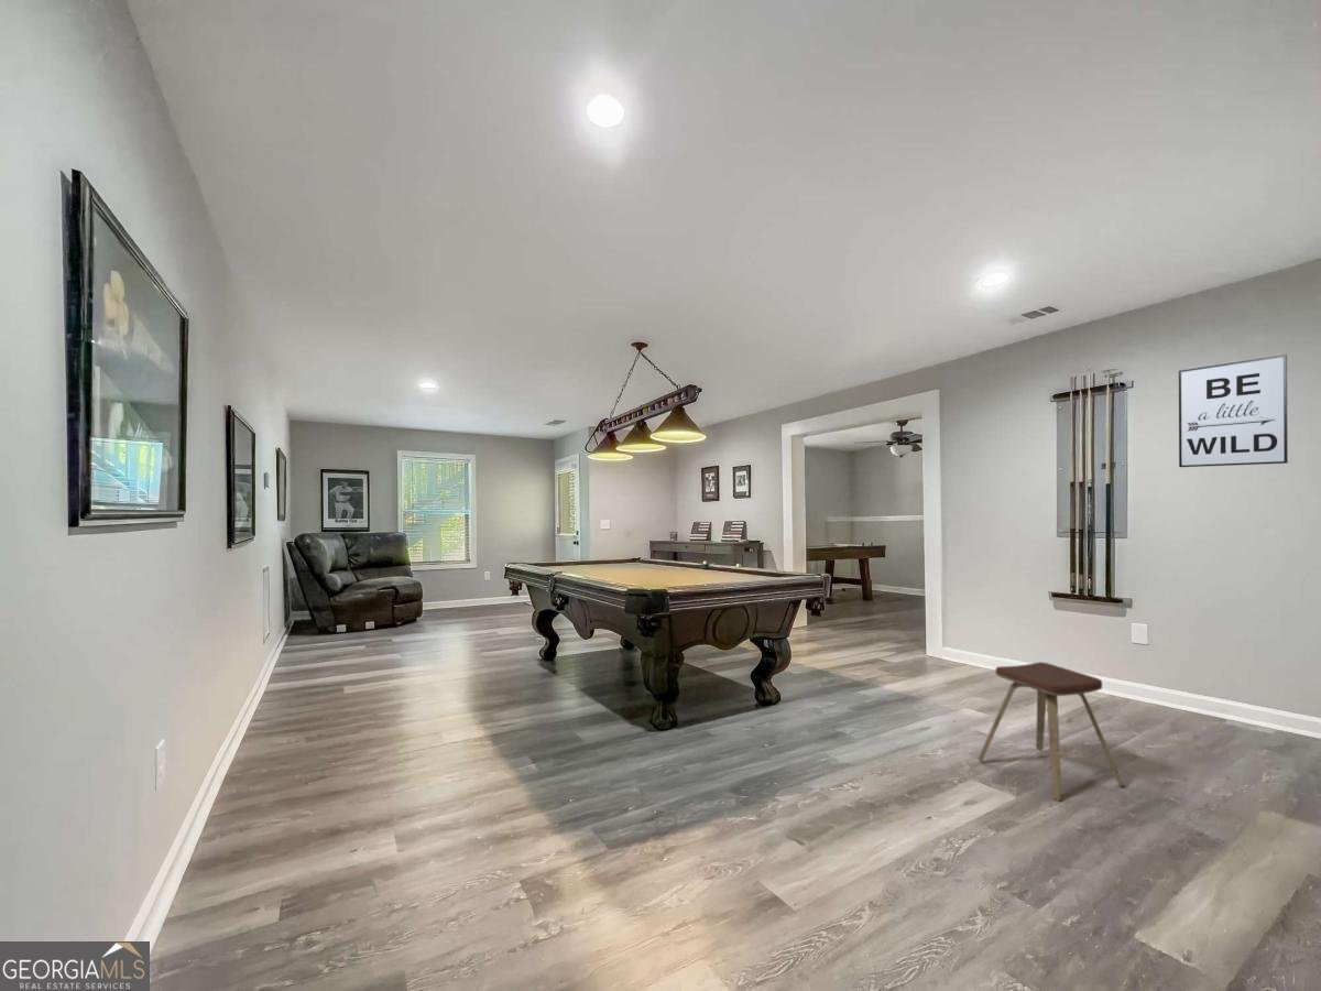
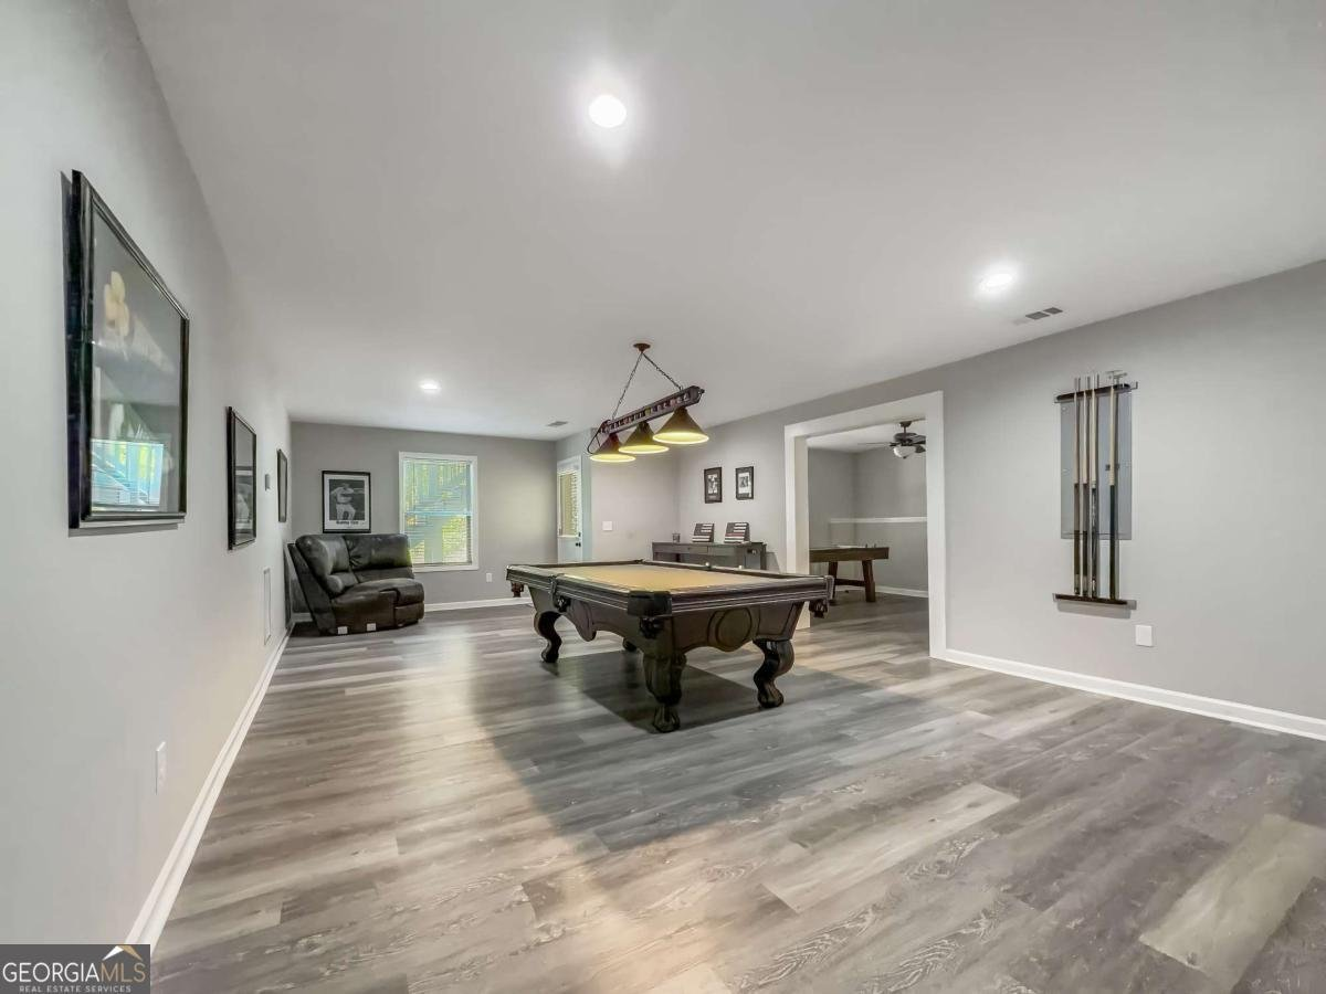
- wall art (1230, 414)
- music stool (1048, 722)
